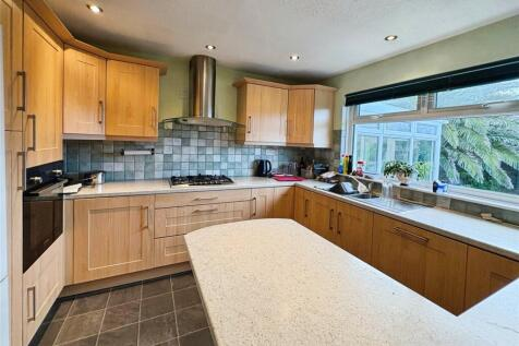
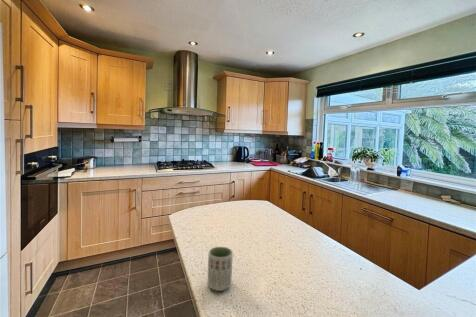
+ cup (220, 268)
